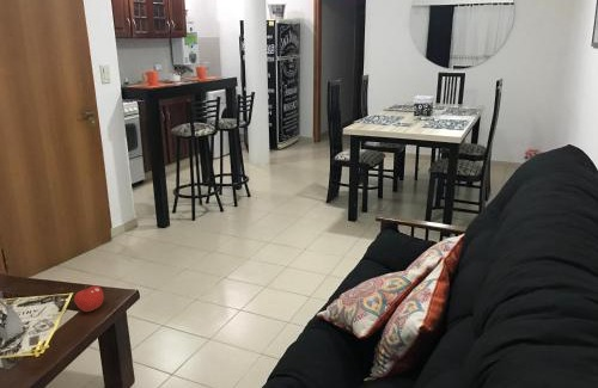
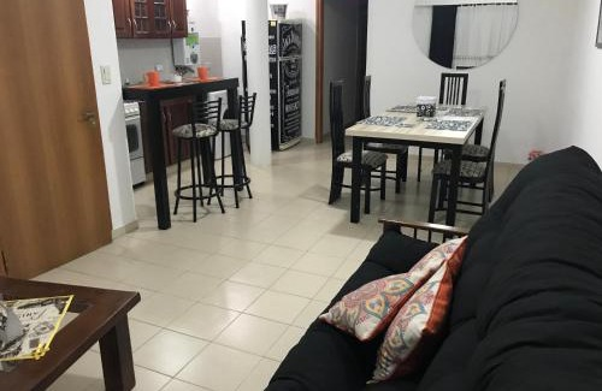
- fruit (89, 297)
